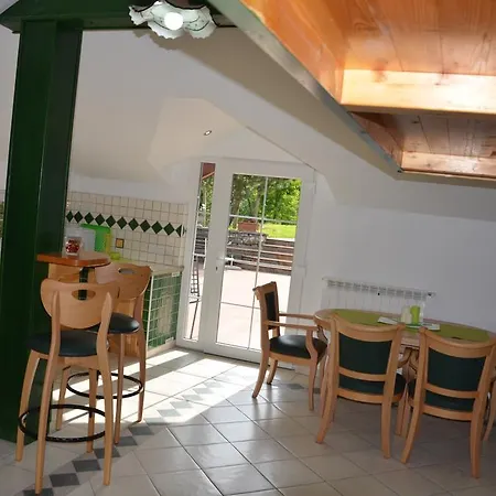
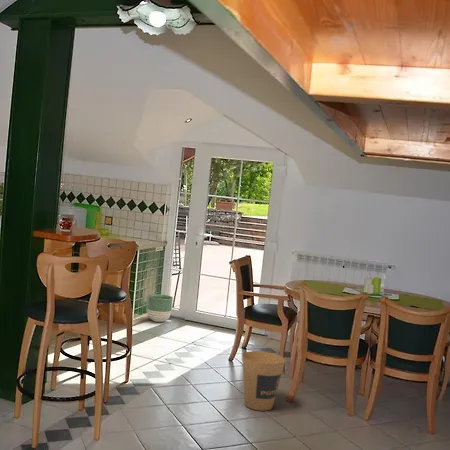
+ planter (159, 308)
+ trash can (261, 381)
